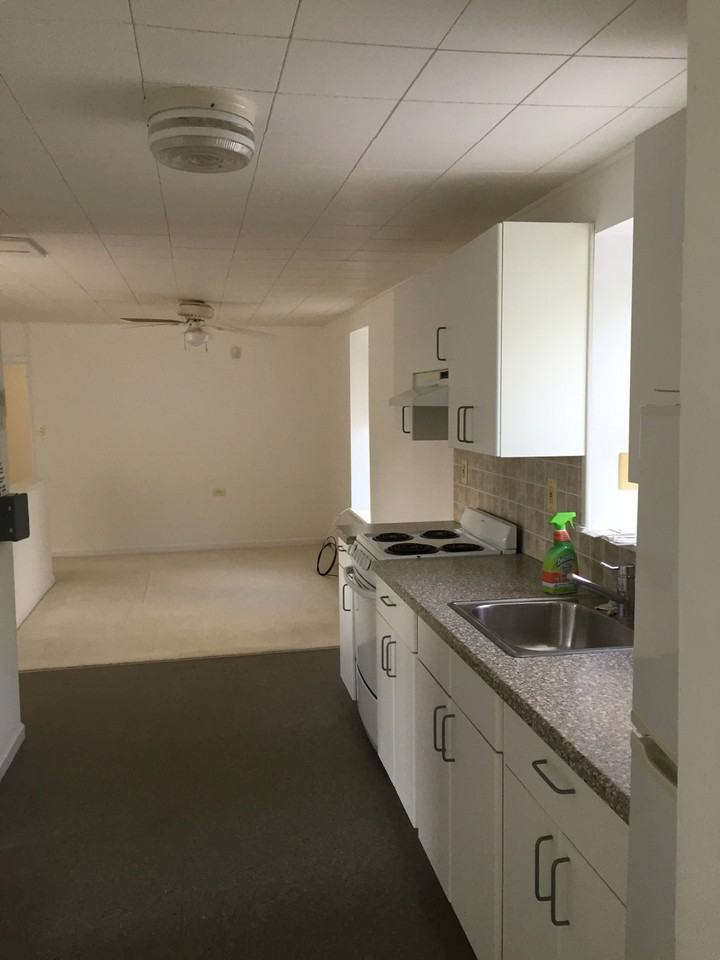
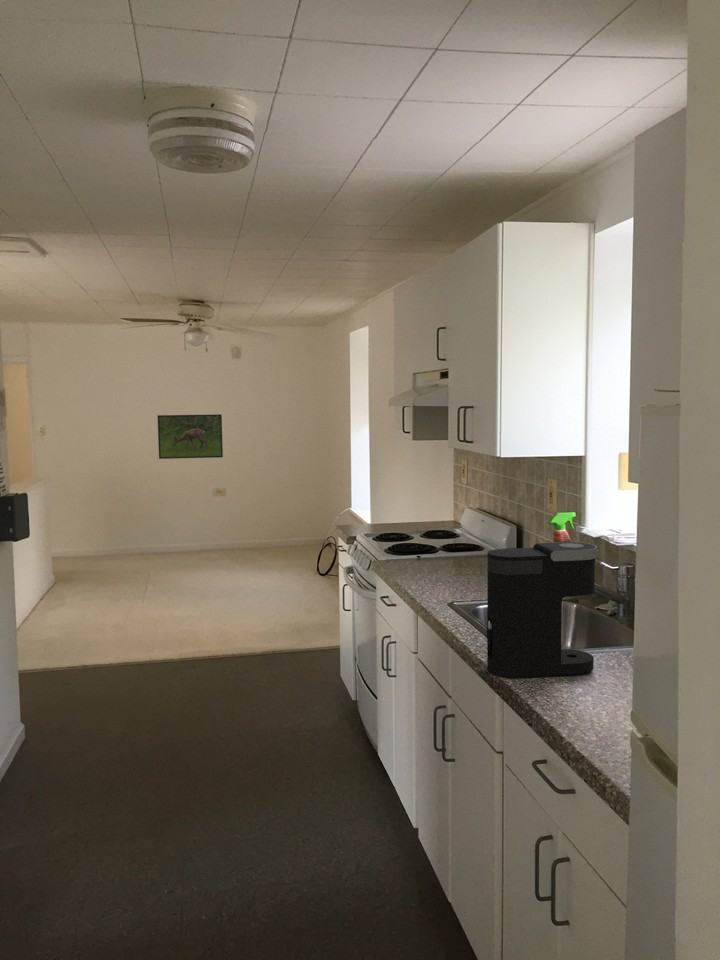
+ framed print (190, 436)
+ coffee maker (542, 608)
